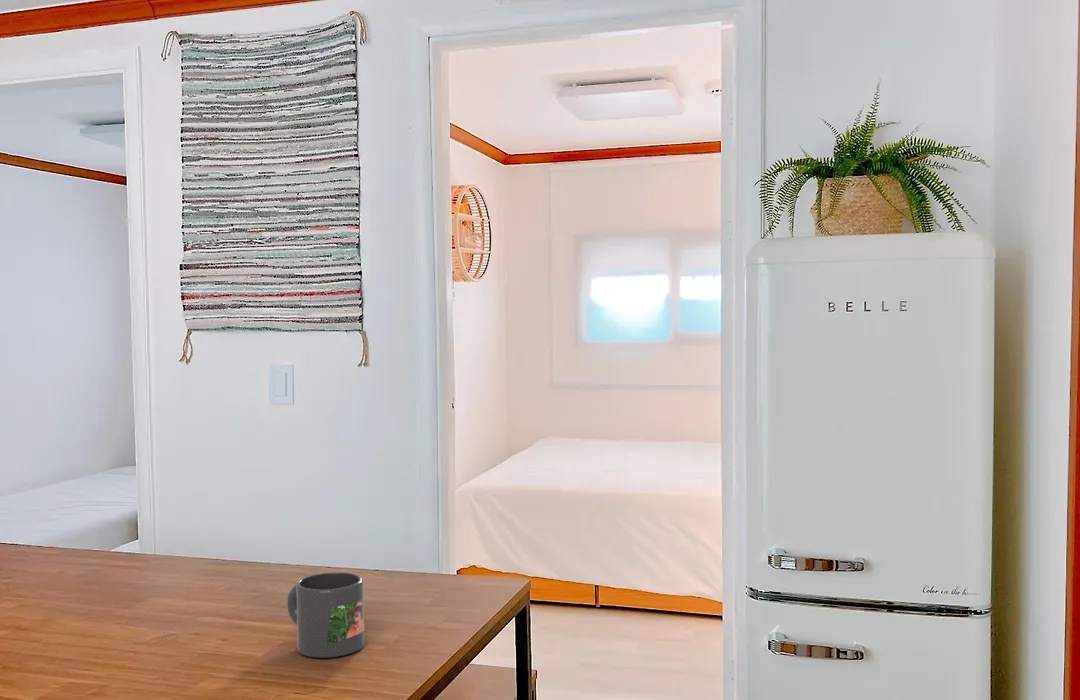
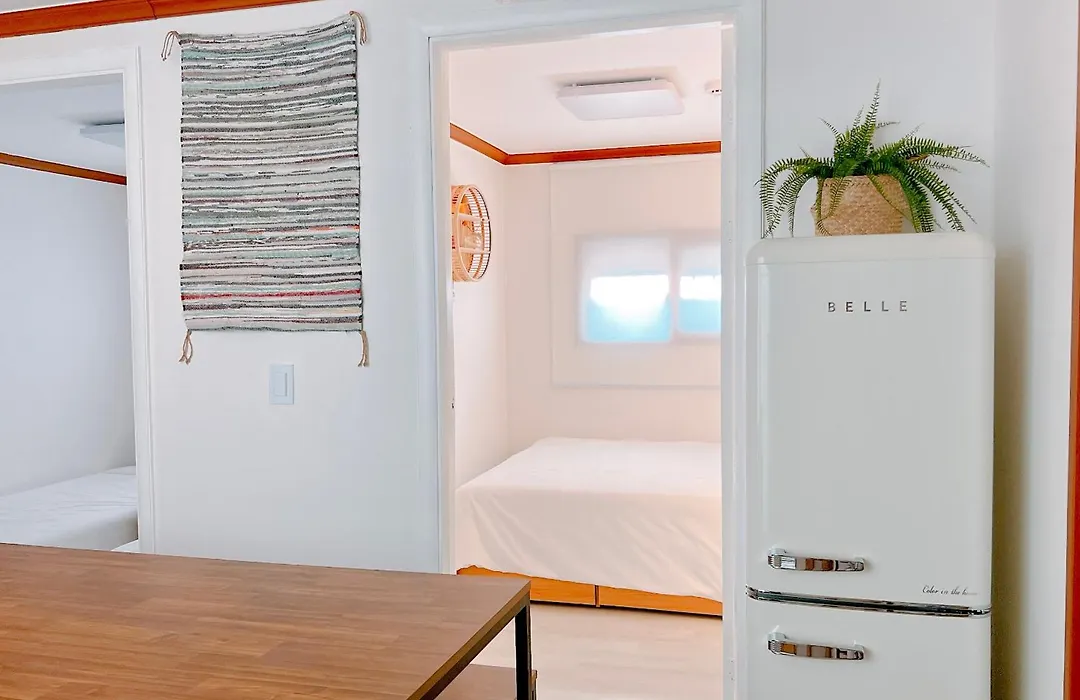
- mug (322, 611)
